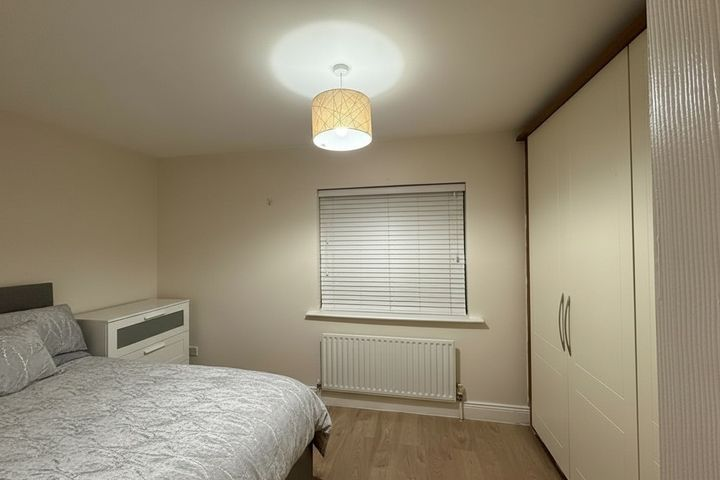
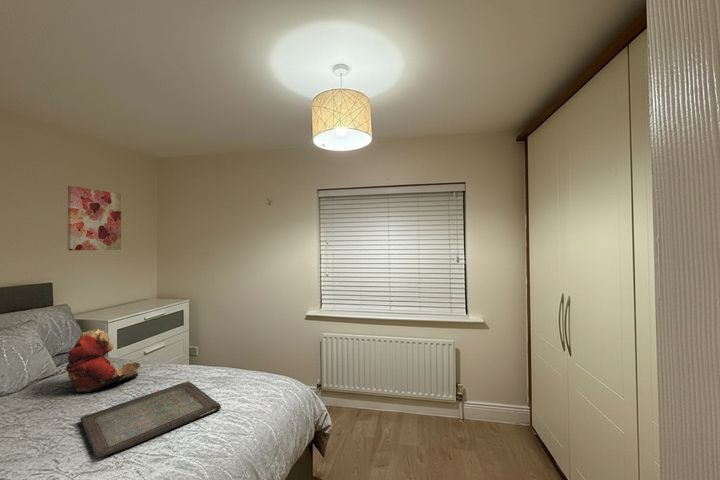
+ teddy bear (99, 356)
+ serving tray (152, 411)
+ wall art (96, 220)
